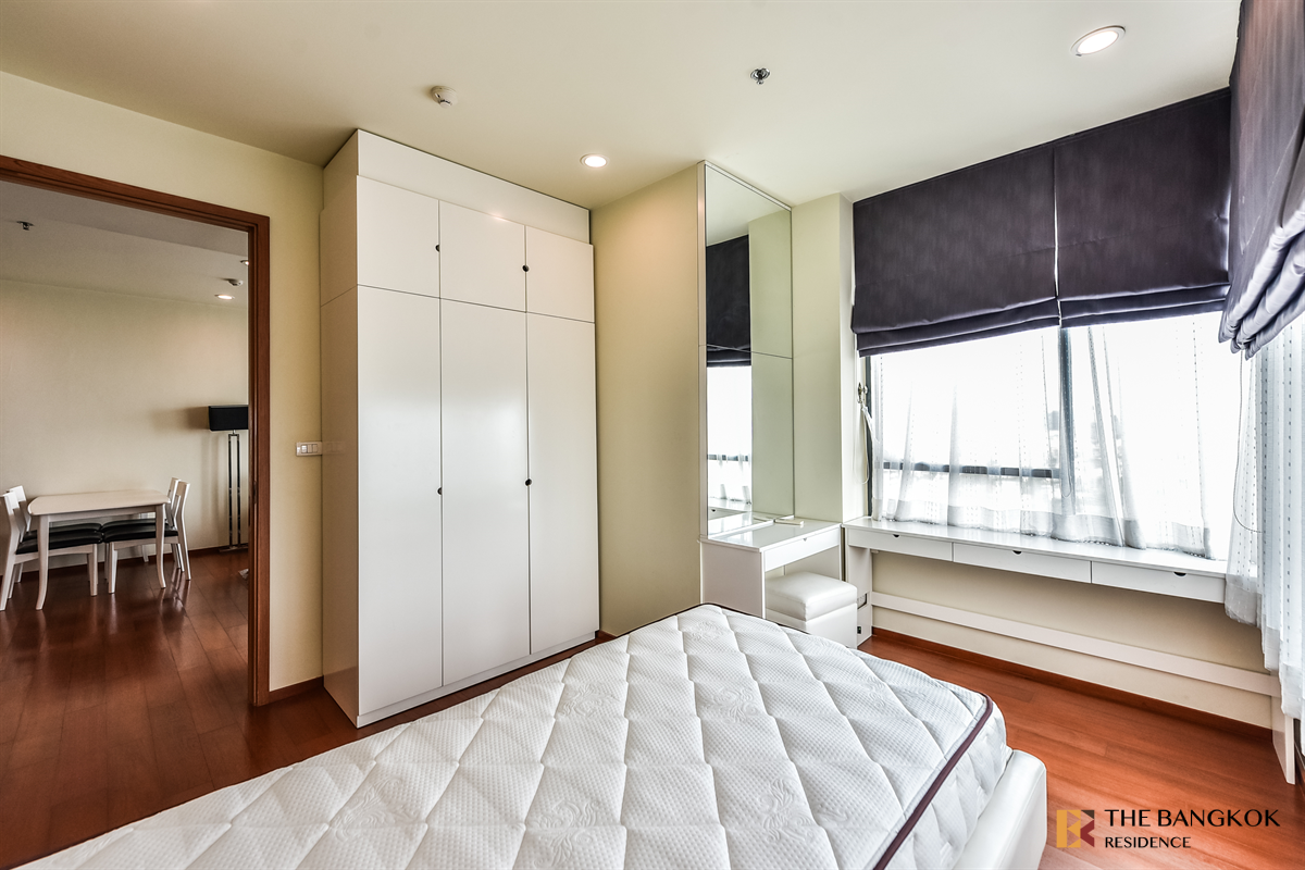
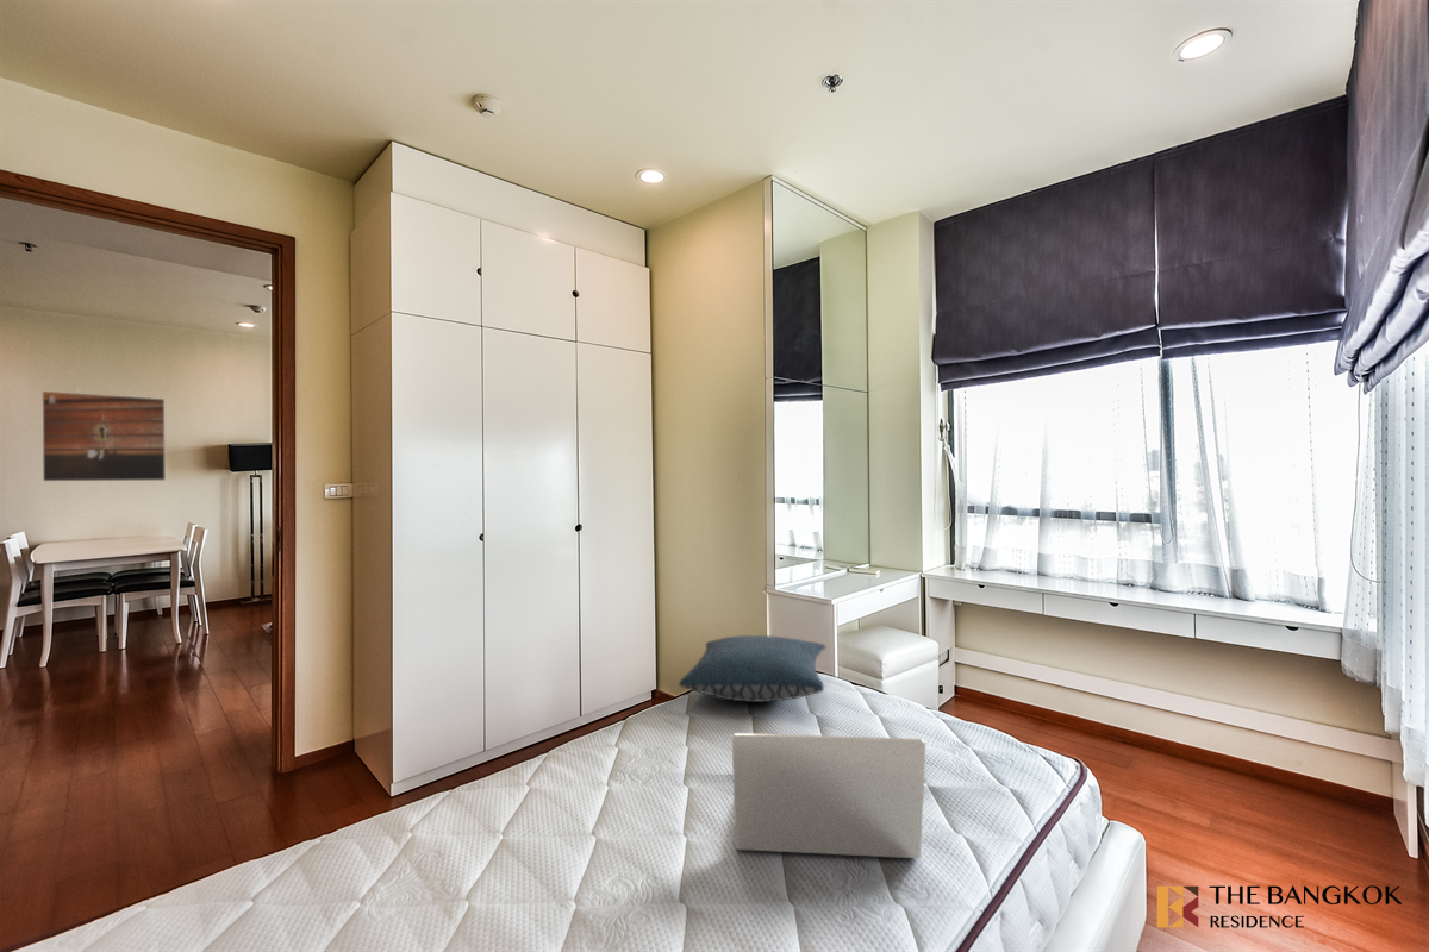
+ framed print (106, 438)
+ laptop (820, 765)
+ pillow (759, 665)
